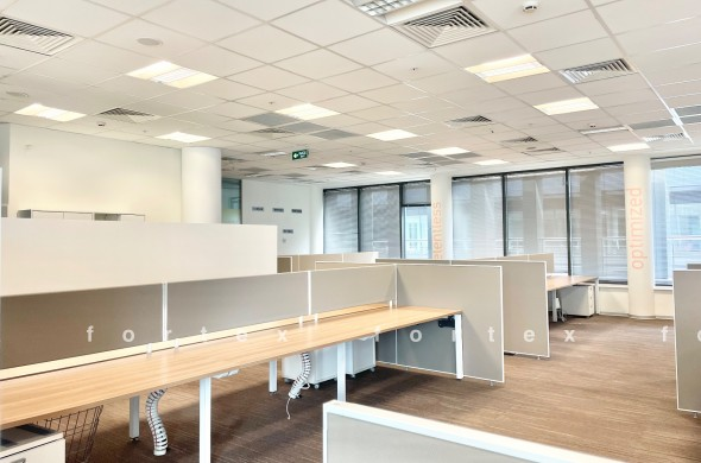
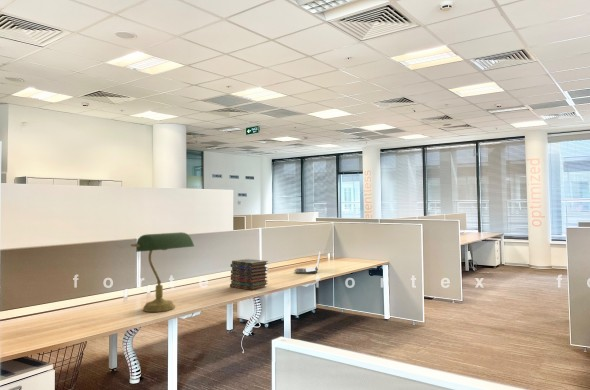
+ book stack (249, 273)
+ laptop (308, 268)
+ desk lamp (157, 274)
